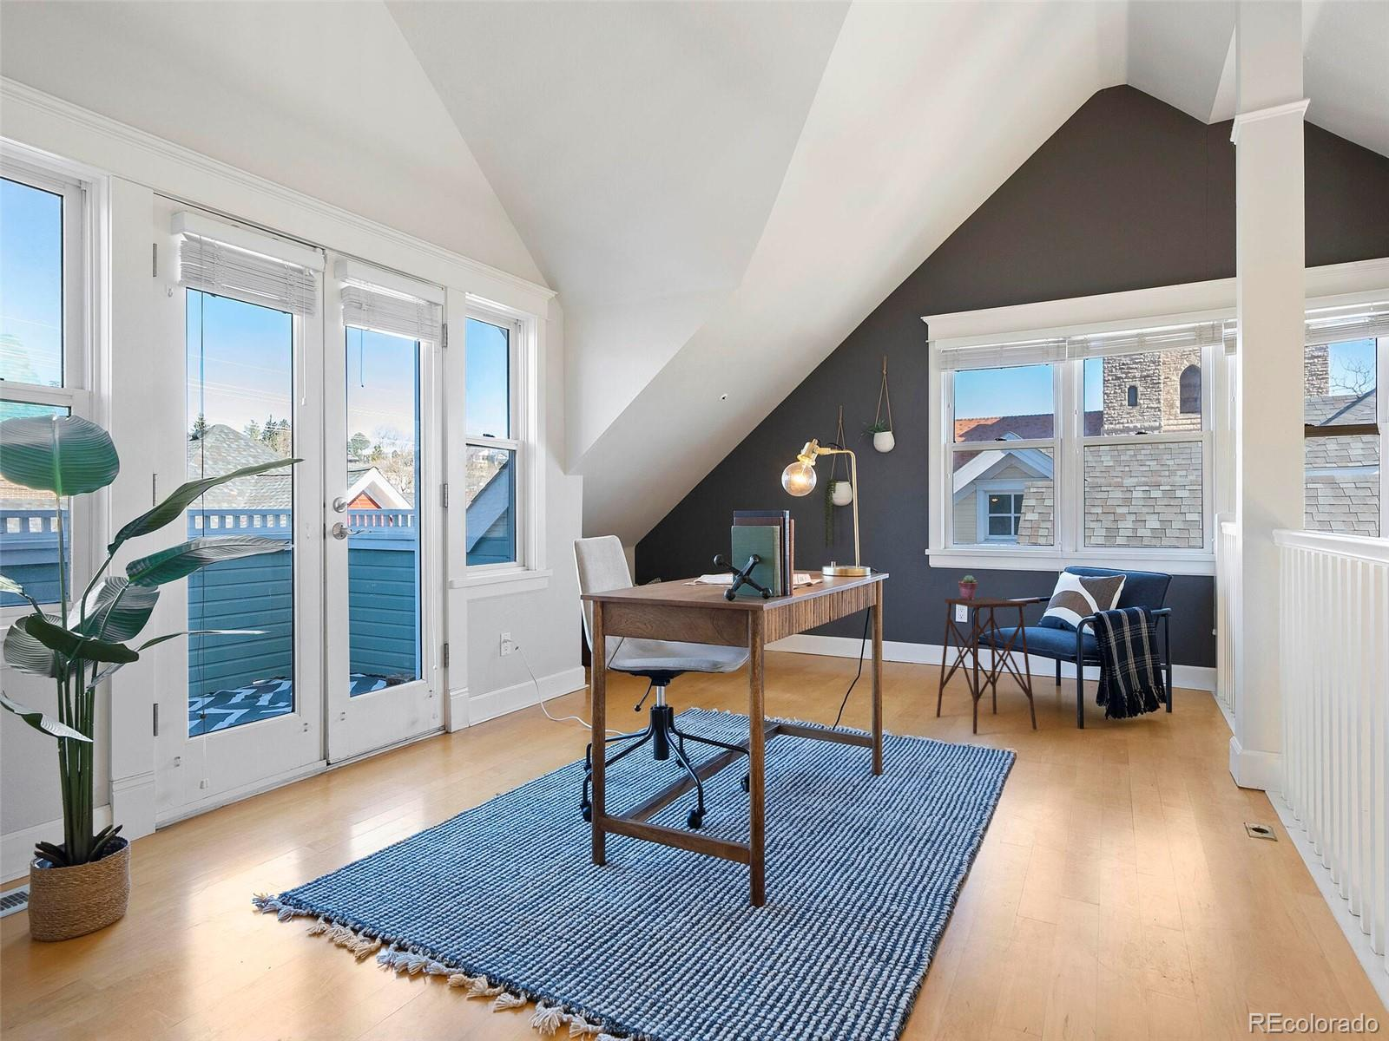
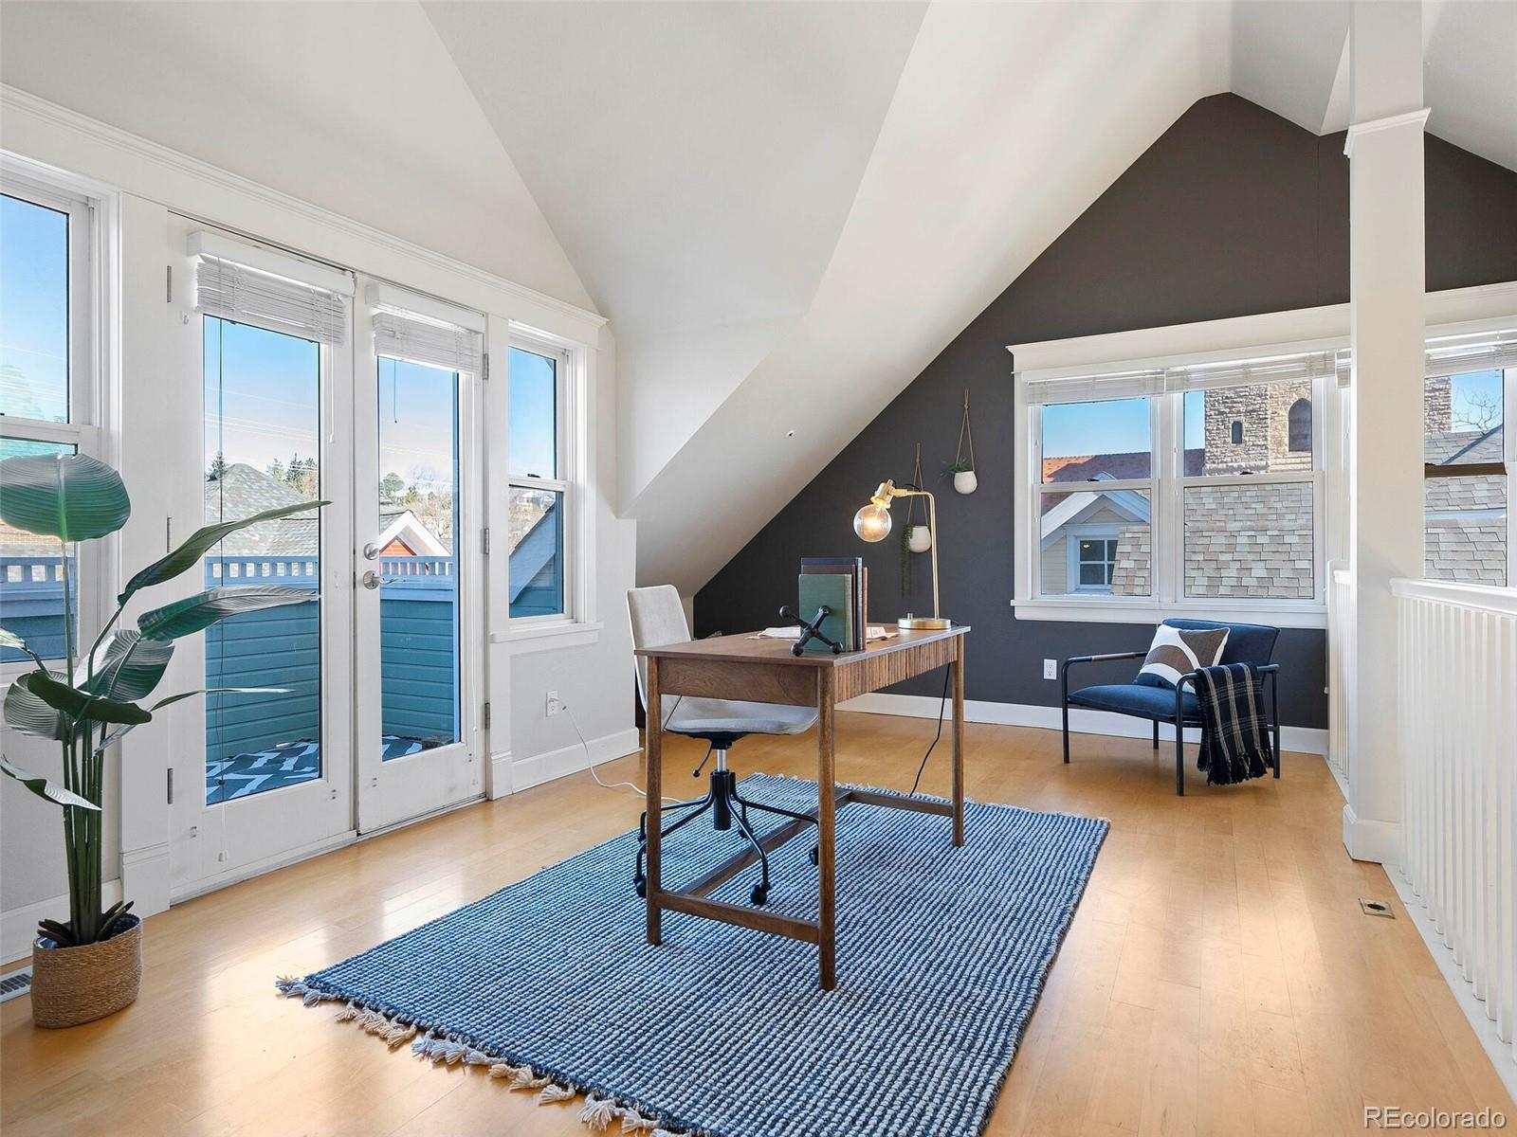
- potted succulent (967, 586)
- side table (979, 663)
